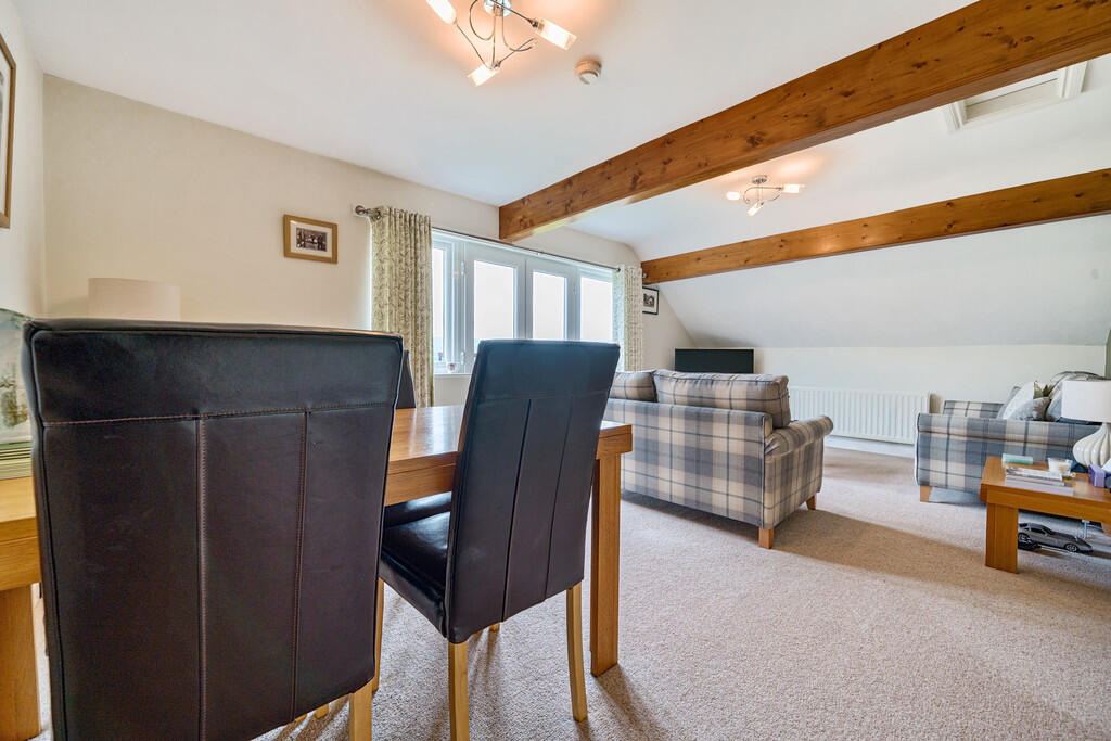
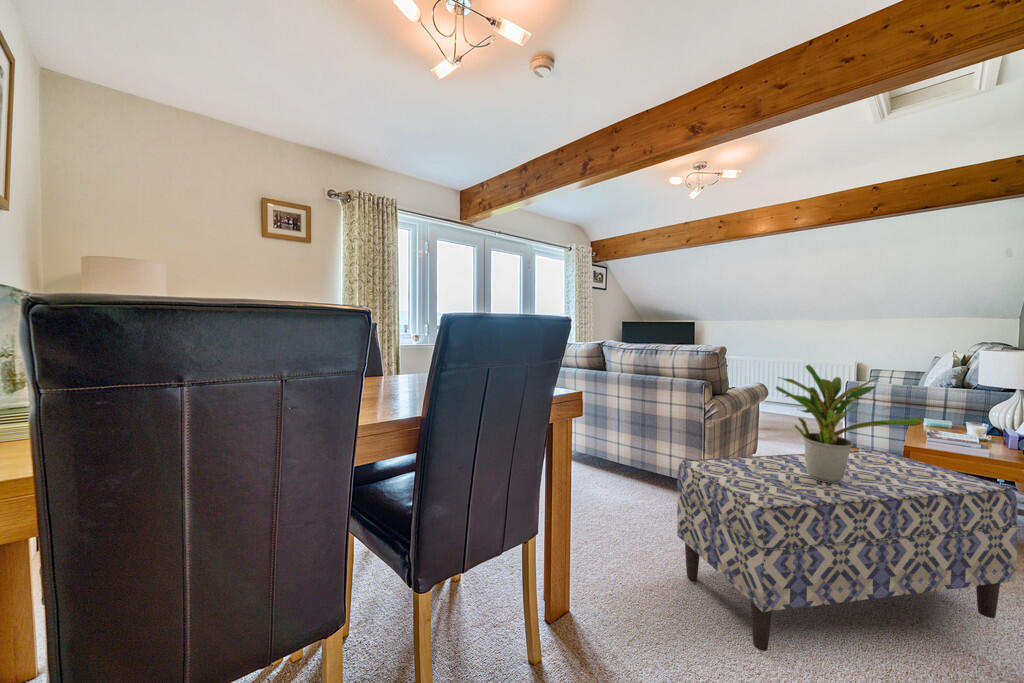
+ bench (829, 533)
+ potted plant (825, 422)
